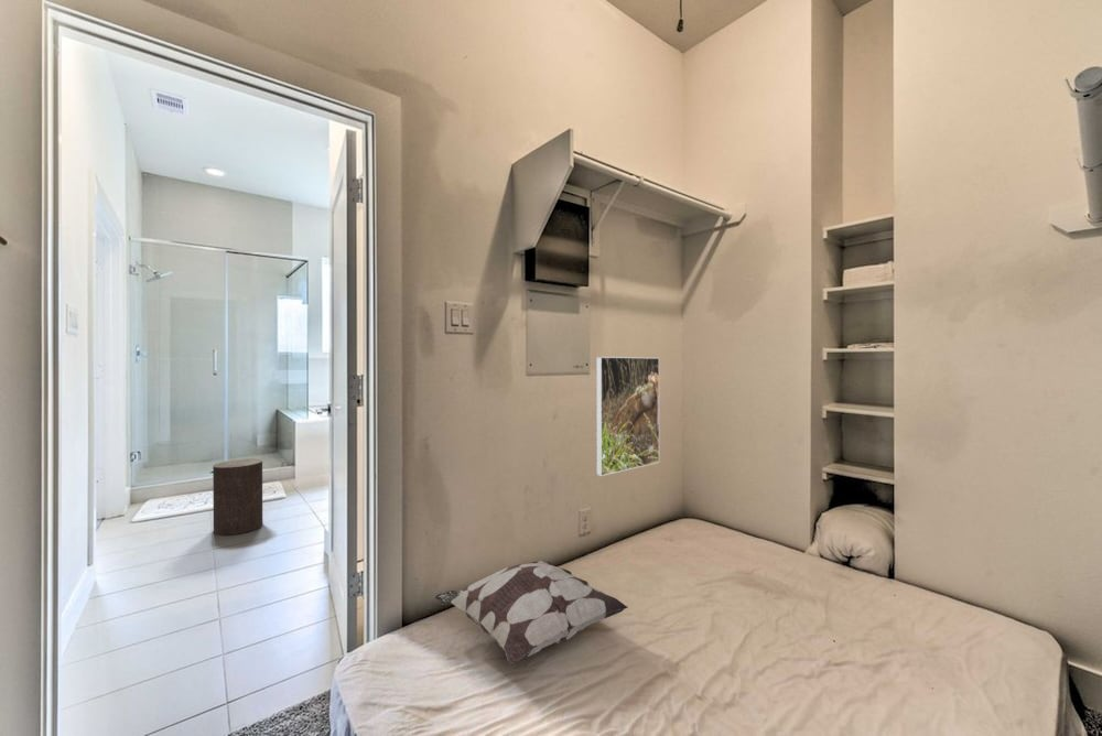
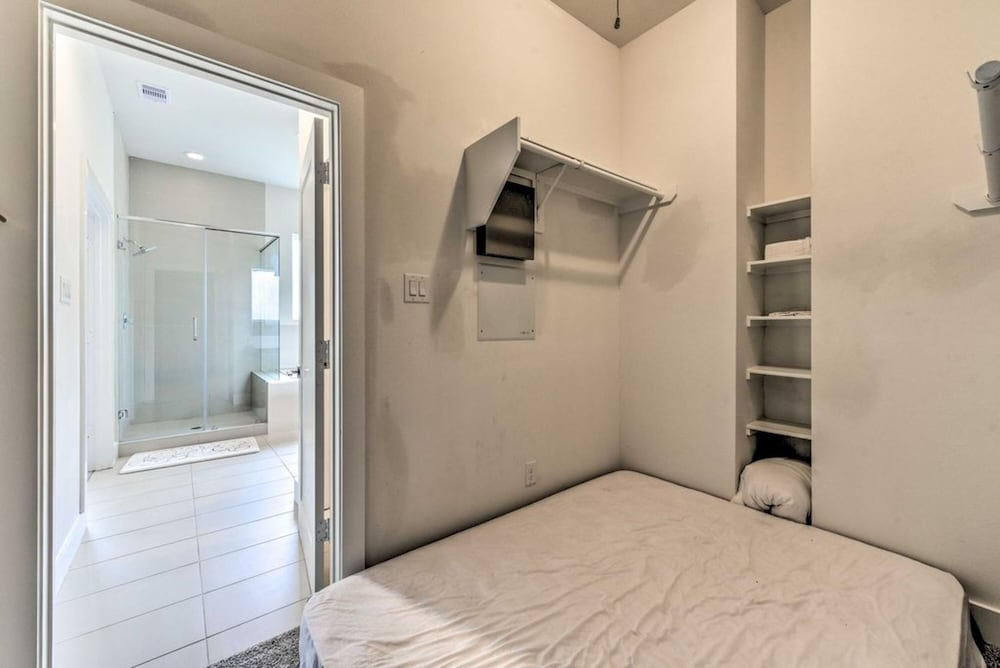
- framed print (629, 412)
- decorative pillow (528, 602)
- stool (238, 495)
